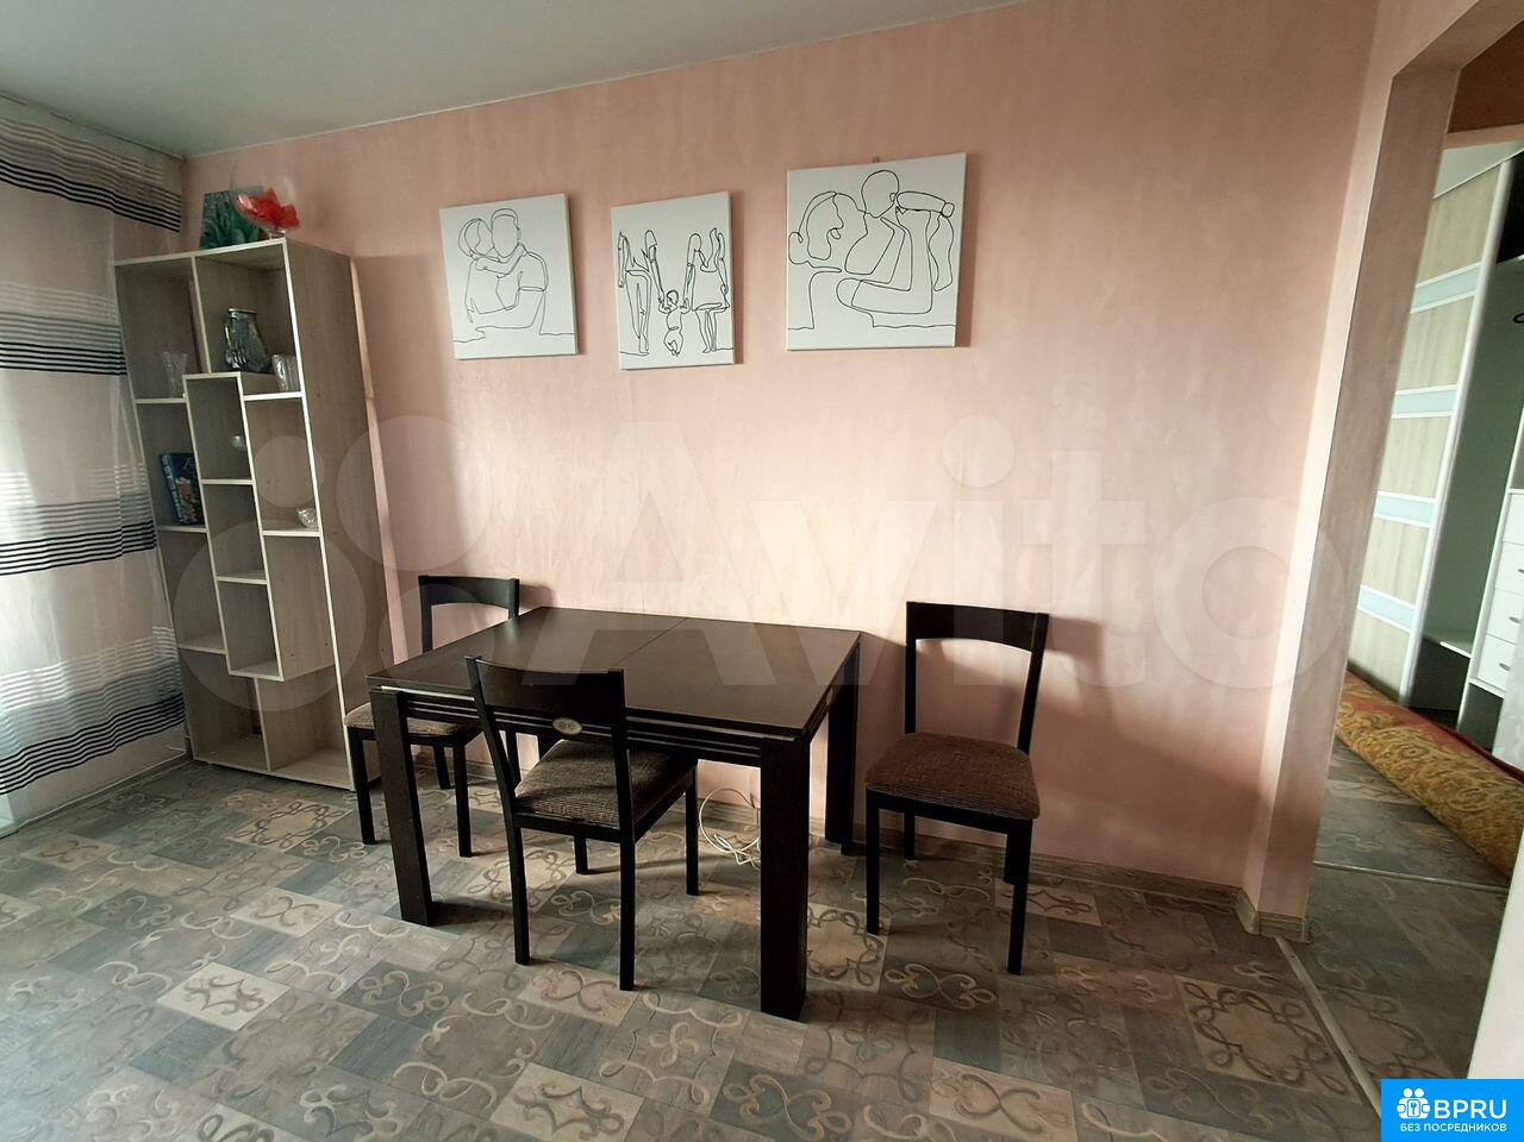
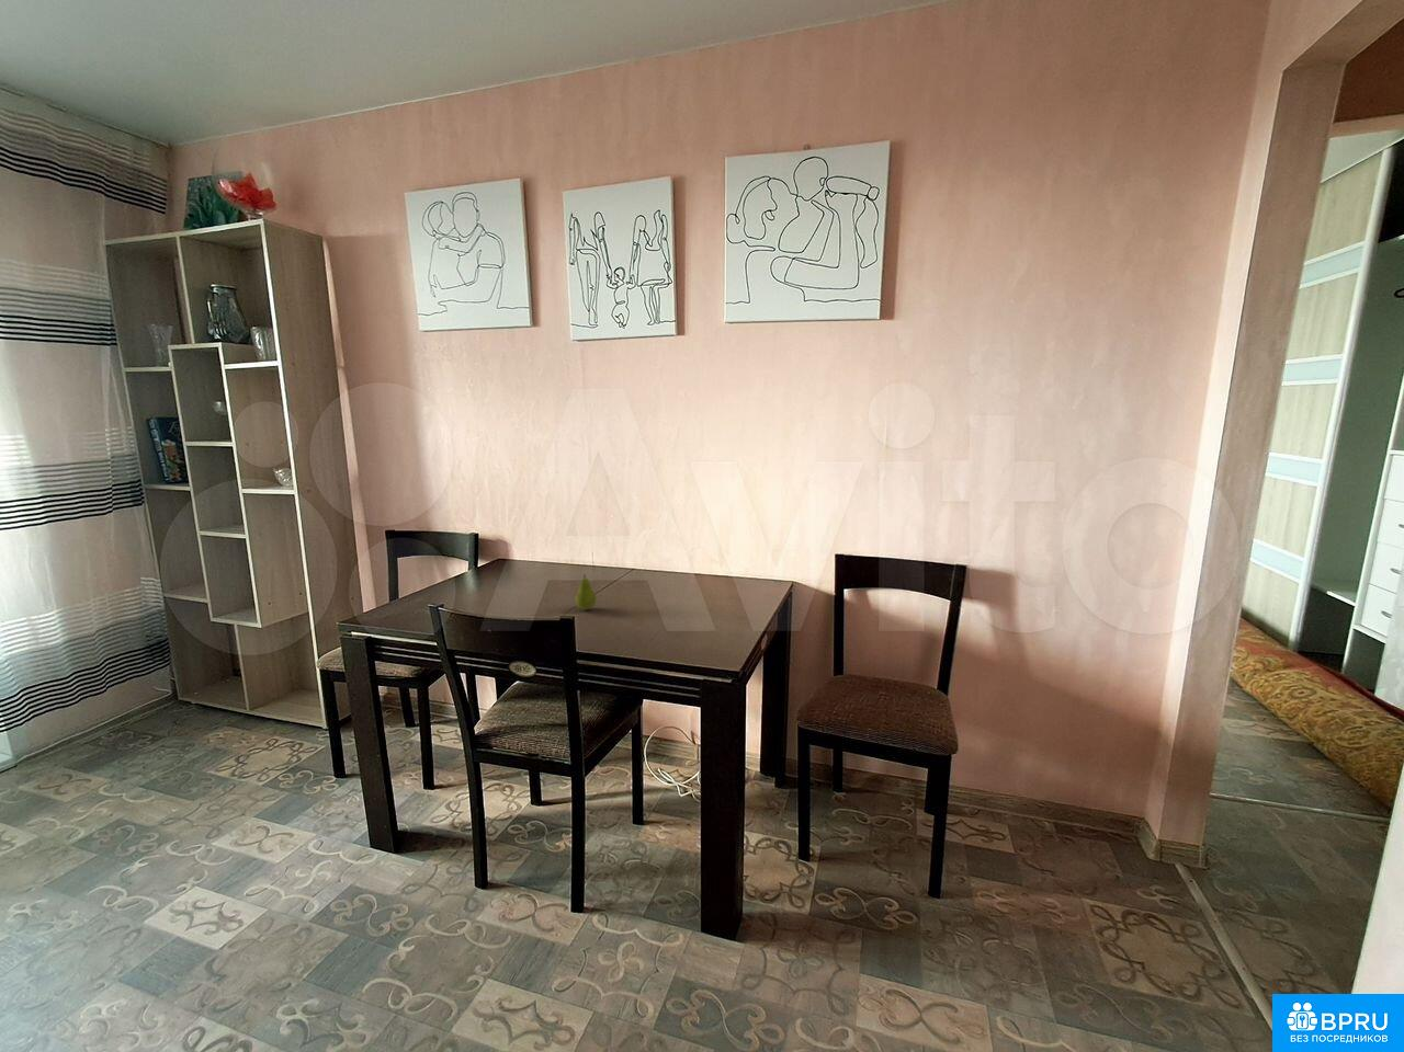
+ fruit (585, 591)
